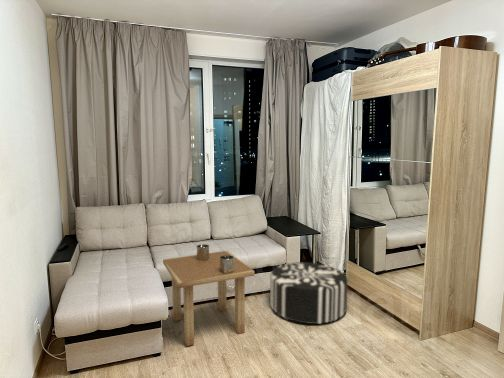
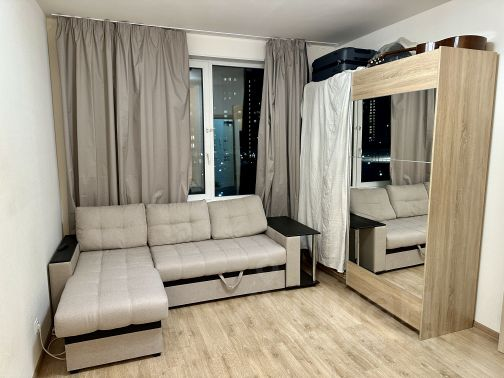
- pouf (308, 290)
- side table (206, 283)
